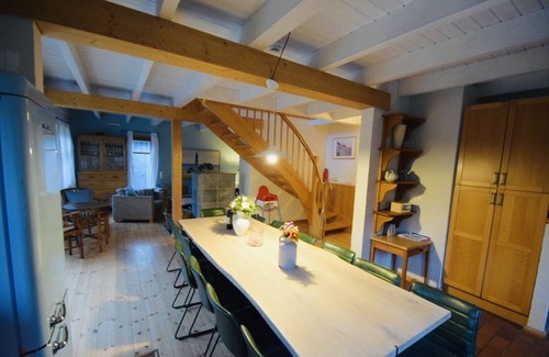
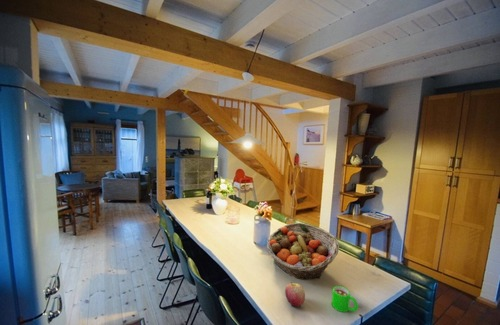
+ fruit basket (300, 248)
+ apple (295, 293)
+ mug (345, 300)
